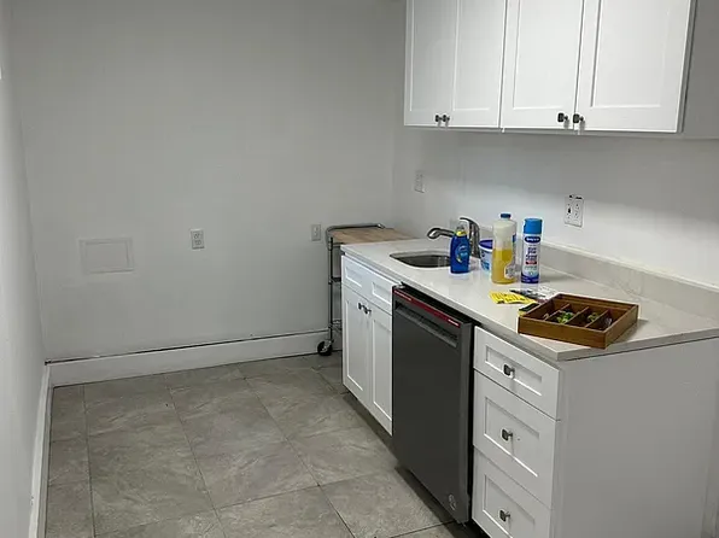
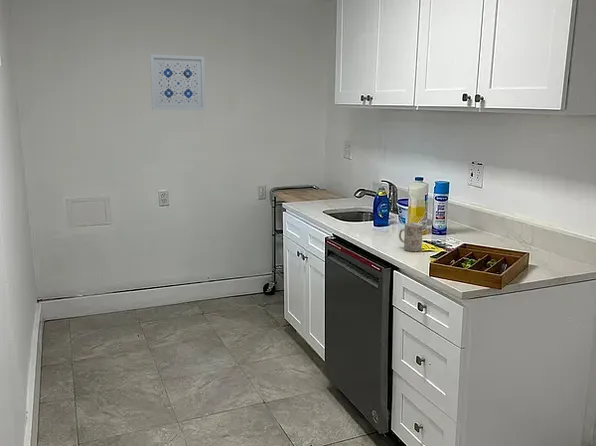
+ mug (411, 236)
+ wall art (178, 83)
